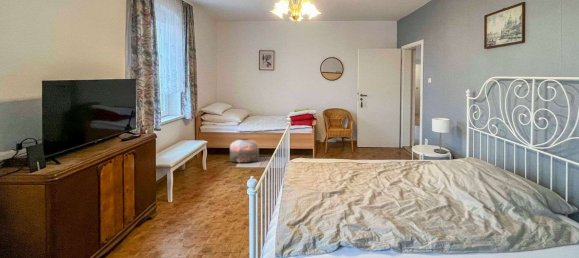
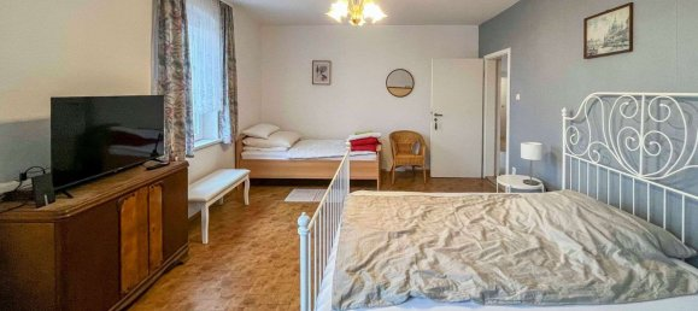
- pouf (244, 150)
